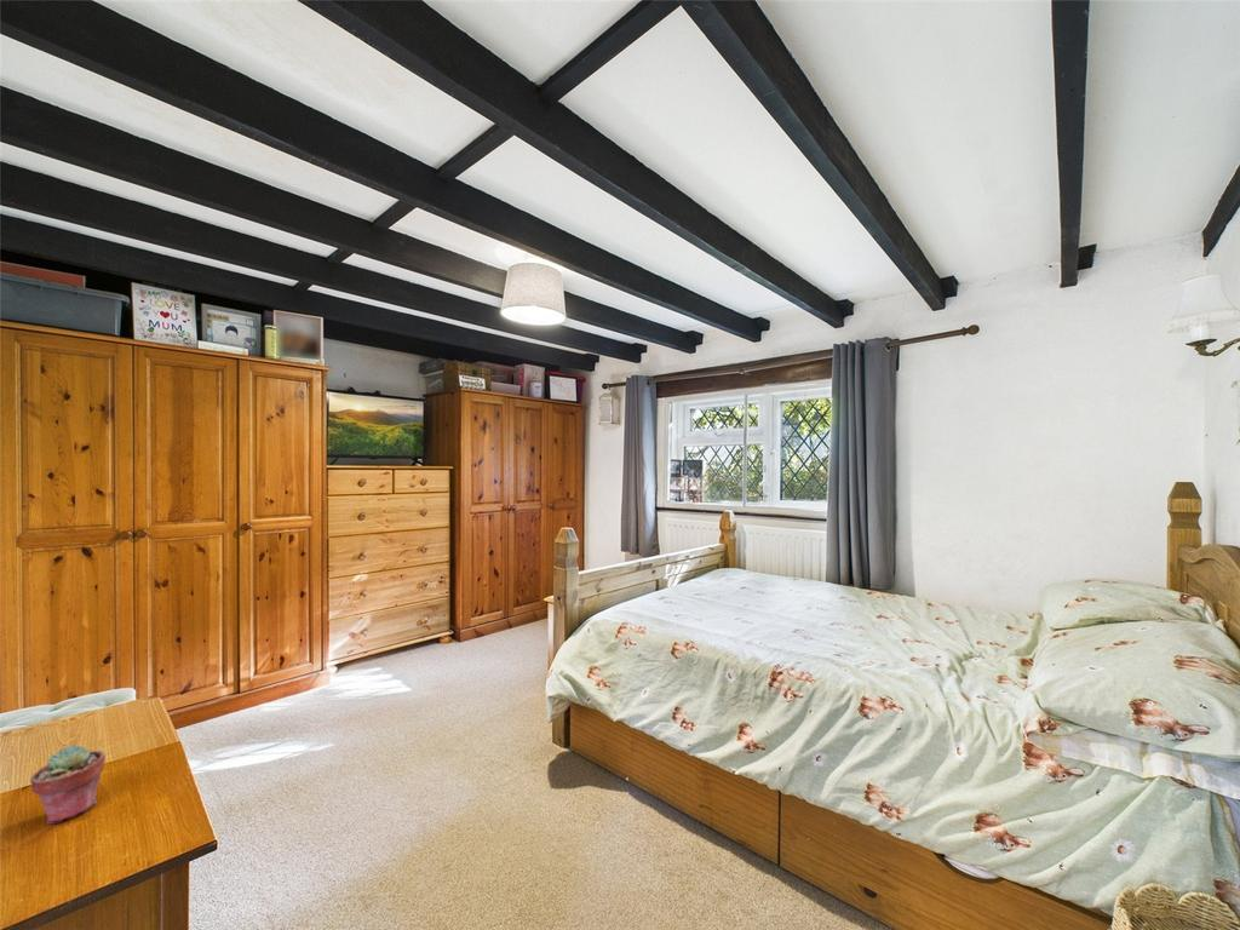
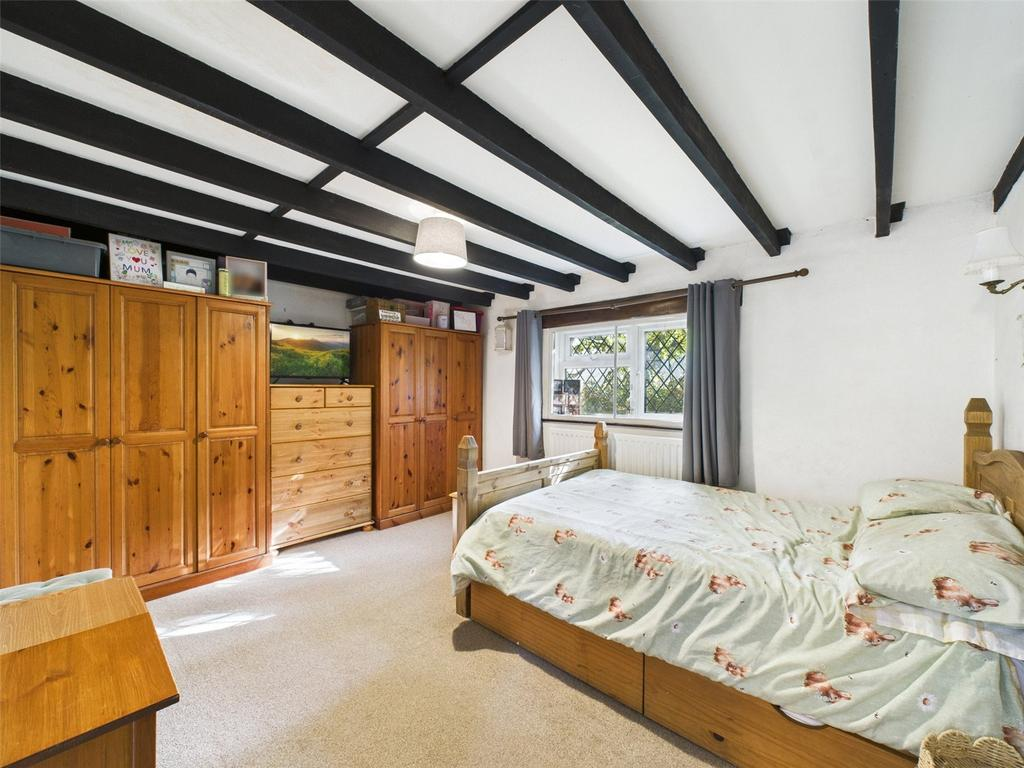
- potted succulent (69, 777)
